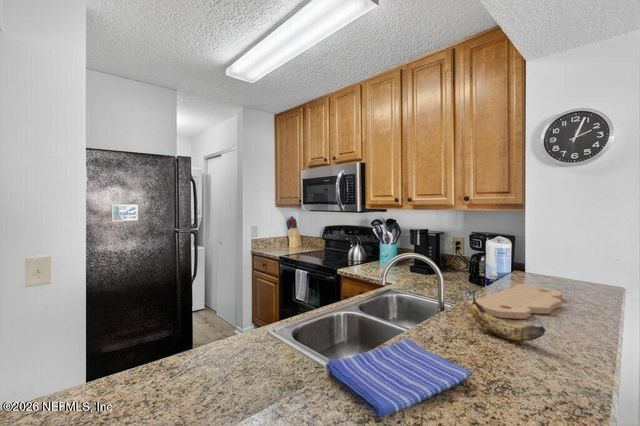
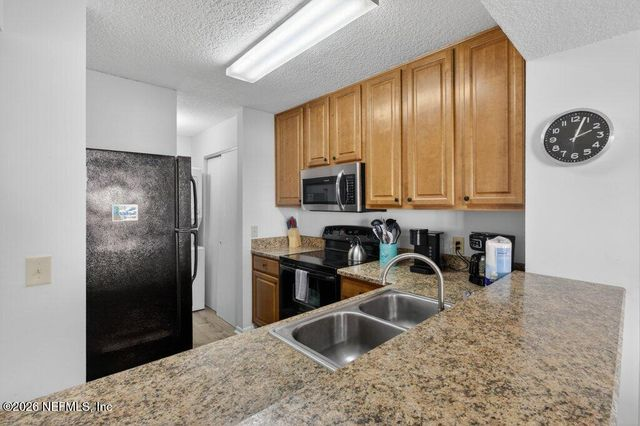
- dish towel (396, 369)
- cutting board (523, 300)
- banana (503, 321)
